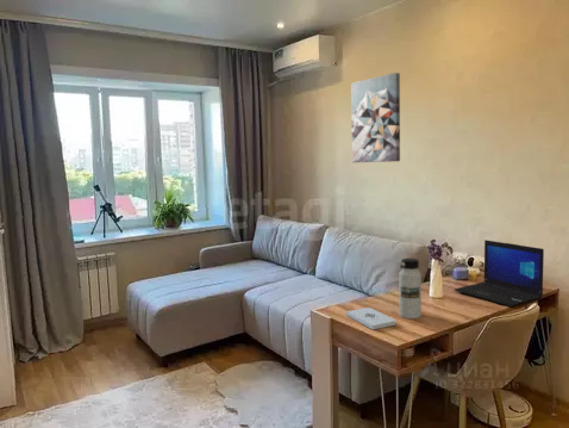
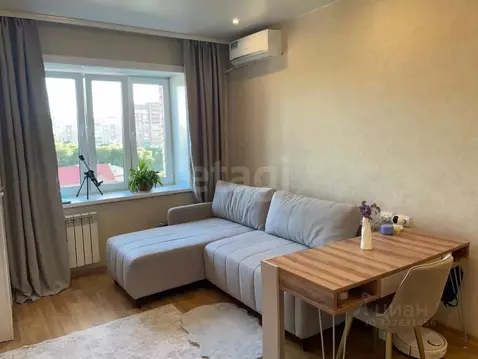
- water bottle (409, 287)
- notepad (370, 317)
- laptop (496, 271)
- wall art (374, 120)
